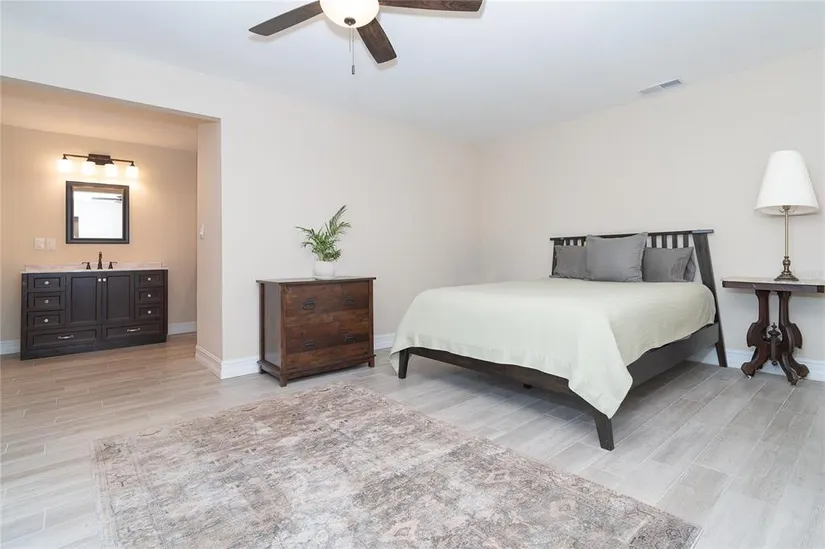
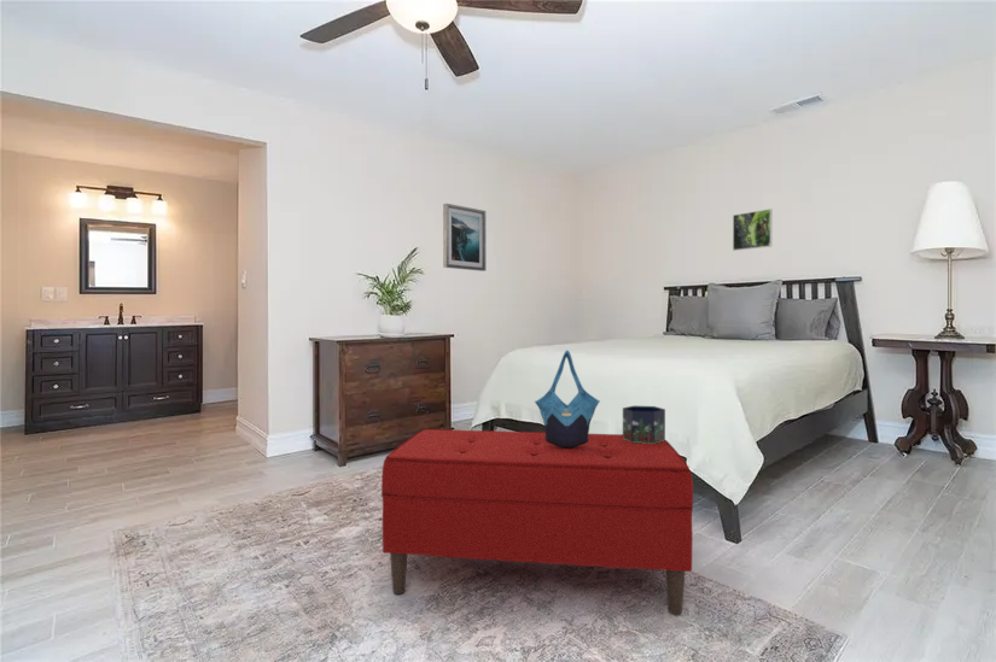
+ tote bag (570, 402)
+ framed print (751, 230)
+ wall art (465, 238)
+ decorative box (643, 423)
+ bench (535, 509)
